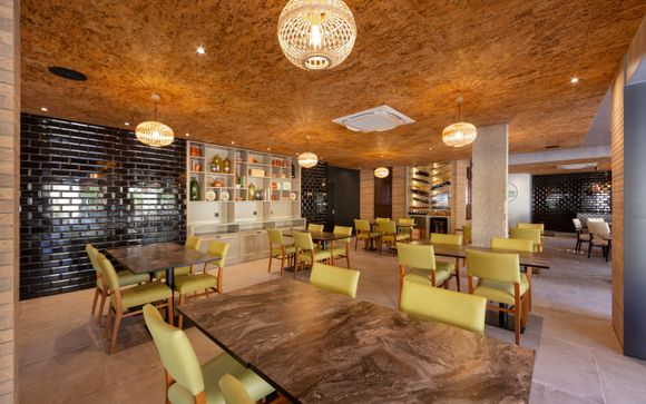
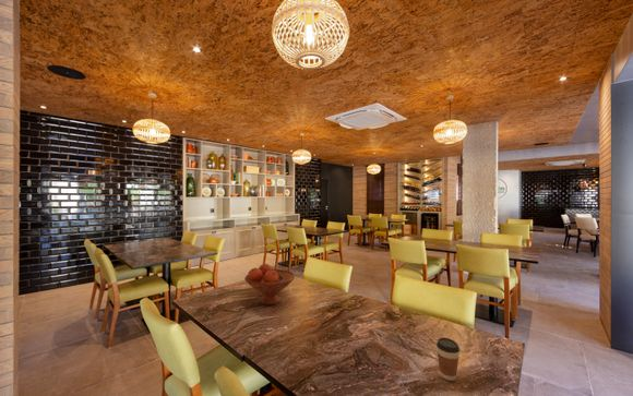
+ fruit bowl (270, 284)
+ coffee cup (447, 359)
